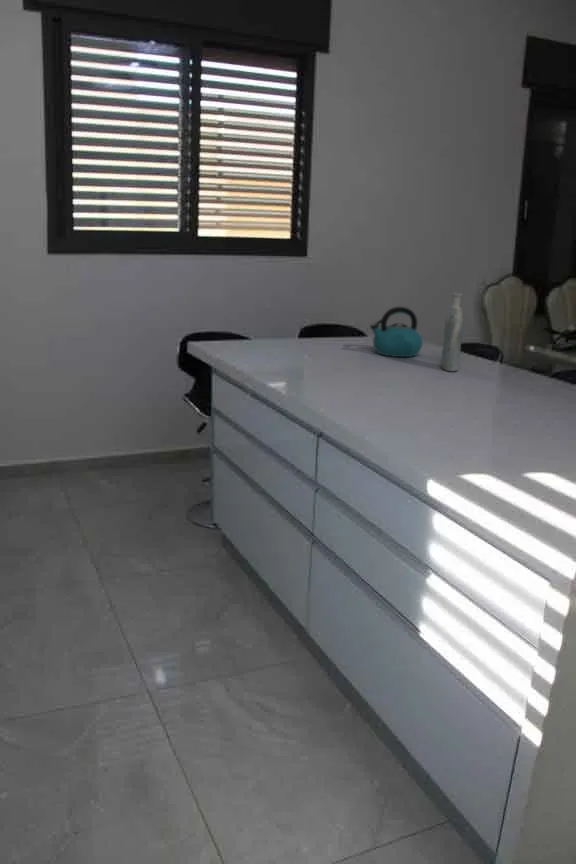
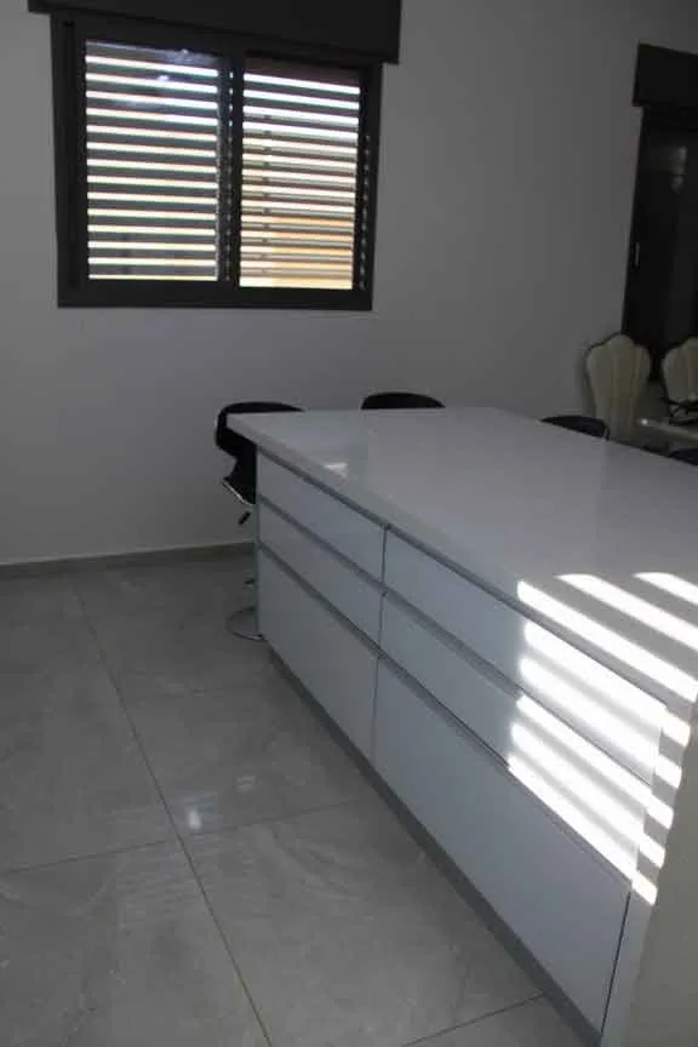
- kettle (395, 330)
- bottle (453, 331)
